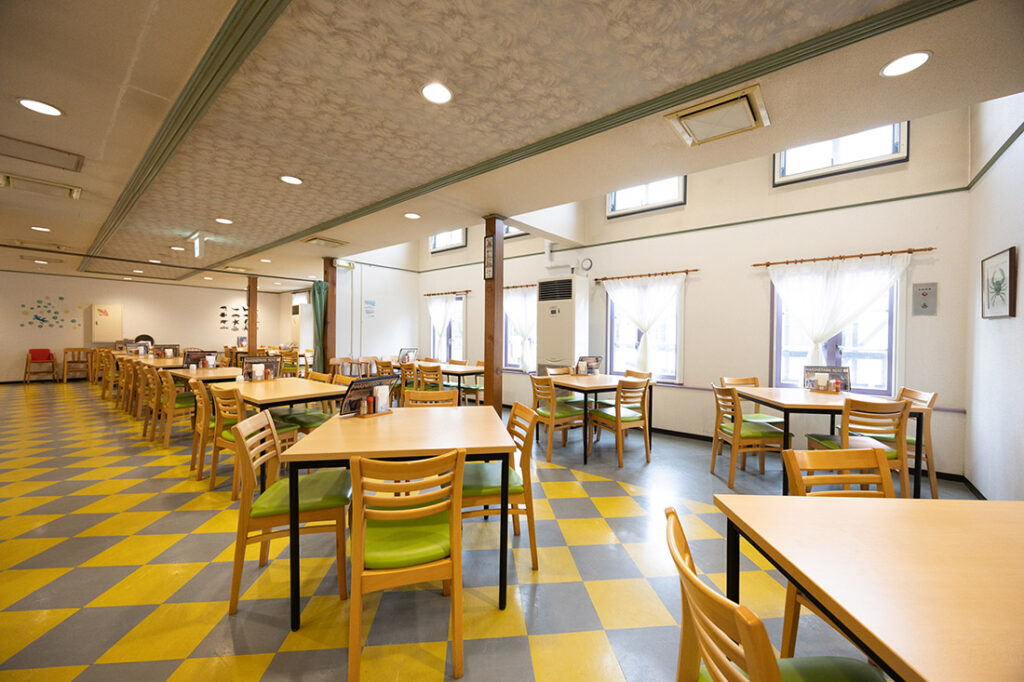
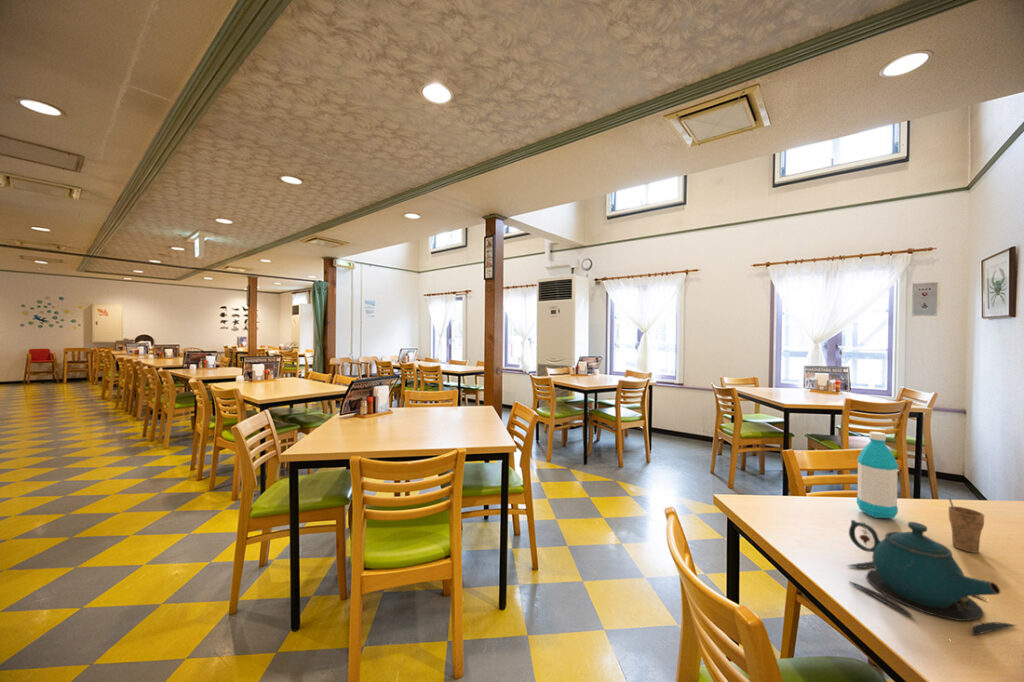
+ teapot (917, 557)
+ water bottle (877, 473)
+ cup (965, 524)
